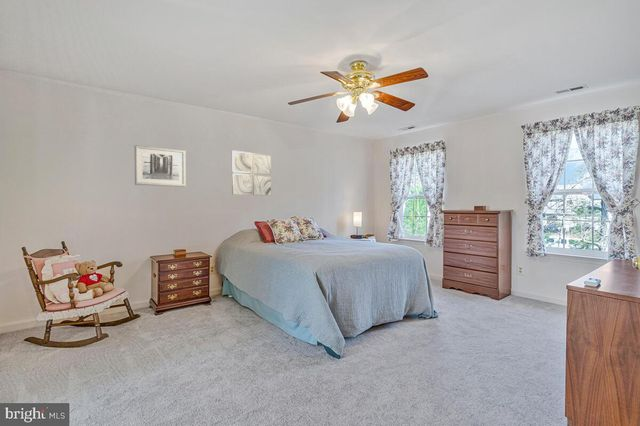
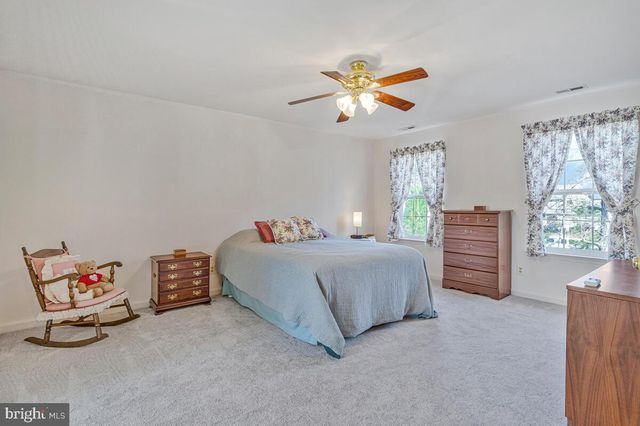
- wall art (161, 166)
- wall art (253, 173)
